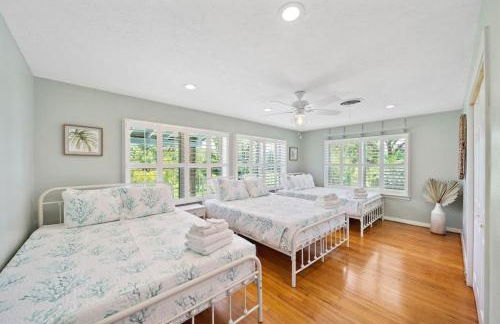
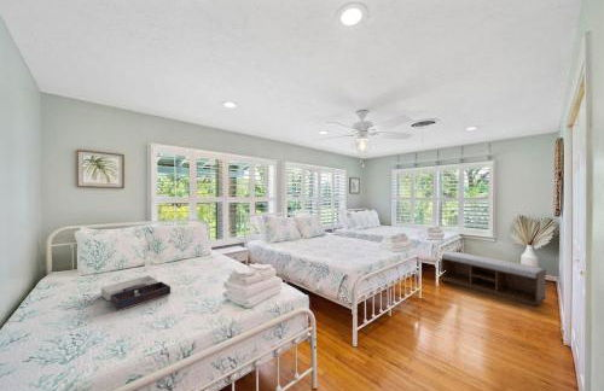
+ tray (135, 291)
+ bench (487, 274)
